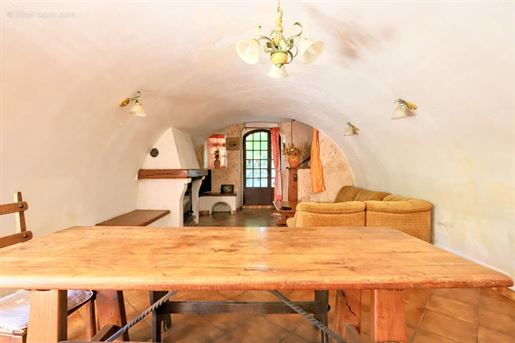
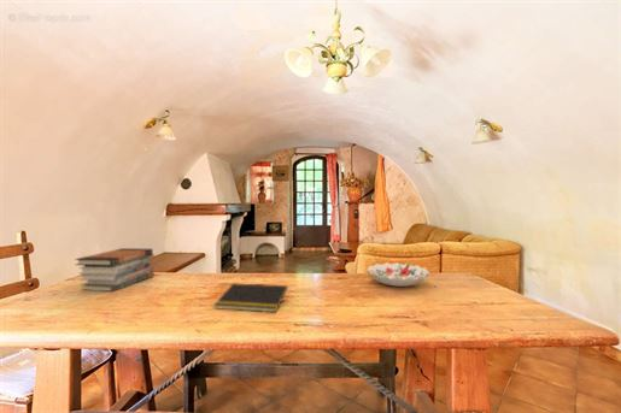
+ notepad (252, 296)
+ book stack (118, 267)
+ decorative bowl (397, 276)
